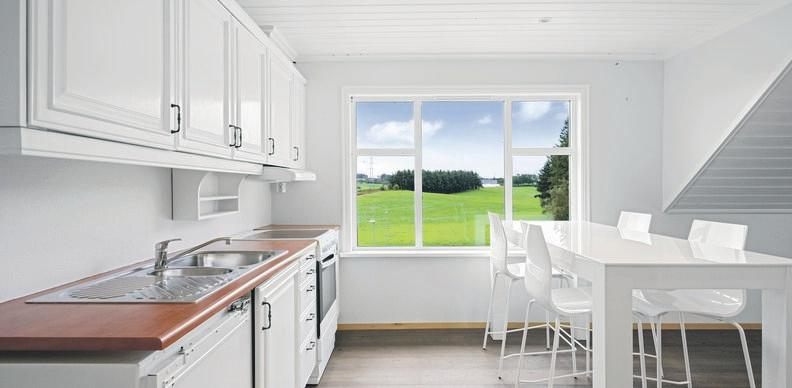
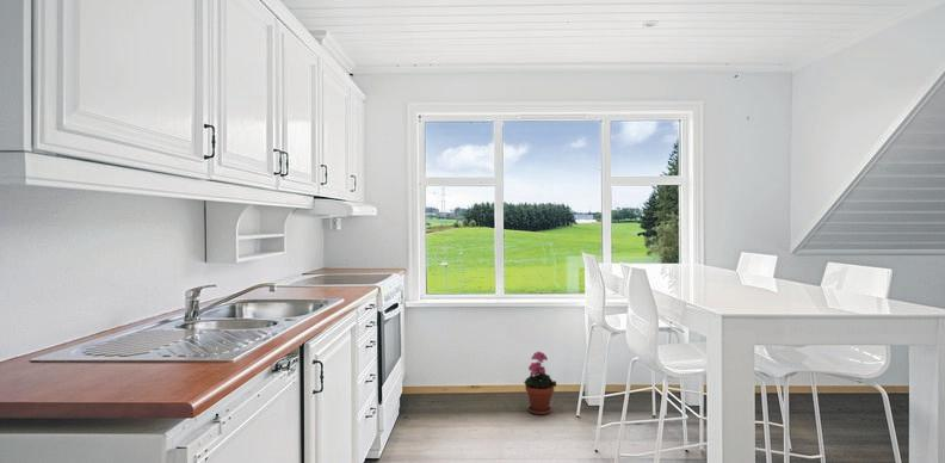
+ potted plant (538, 381)
